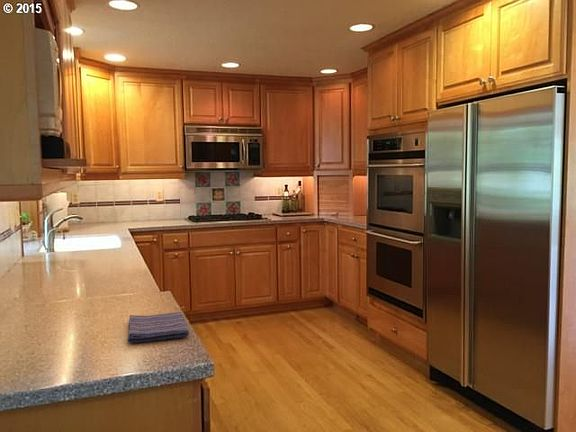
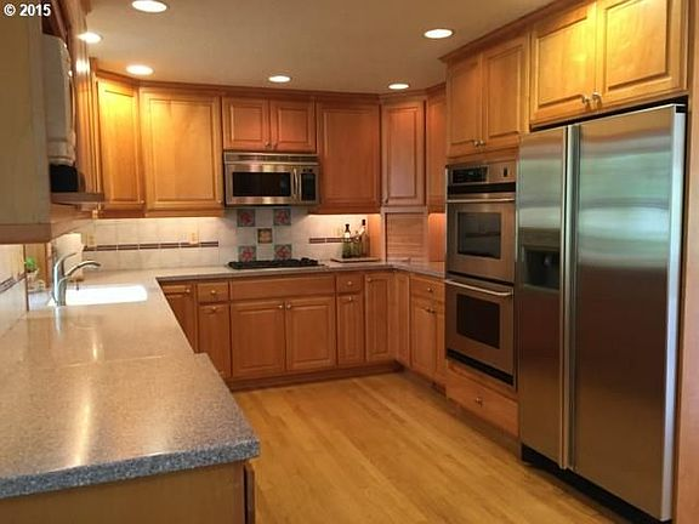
- dish towel (157, 324)
